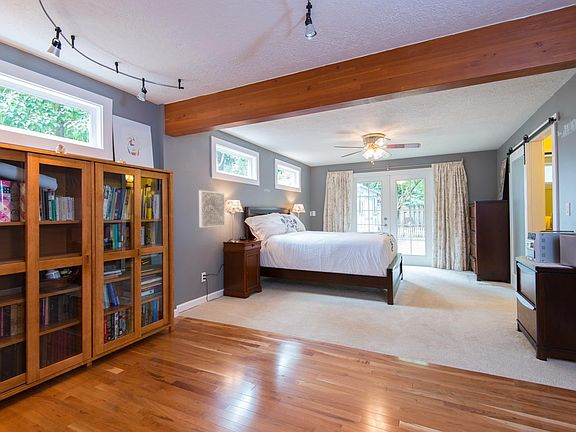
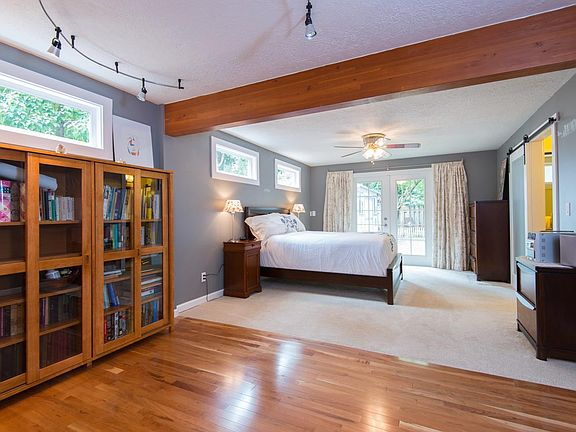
- wall art (212, 209)
